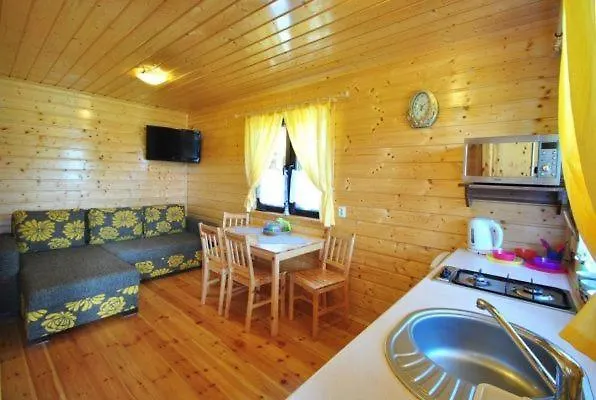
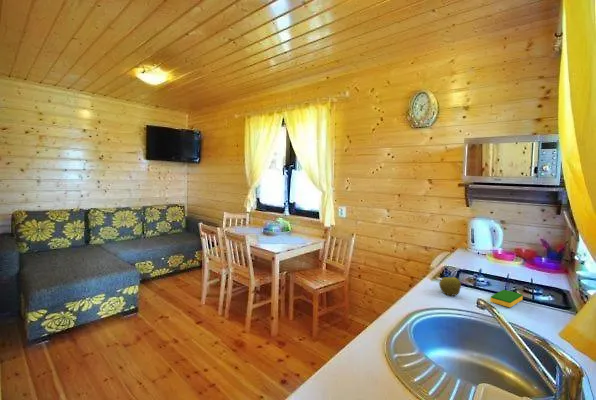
+ dish sponge (506, 298)
+ apple (449, 284)
